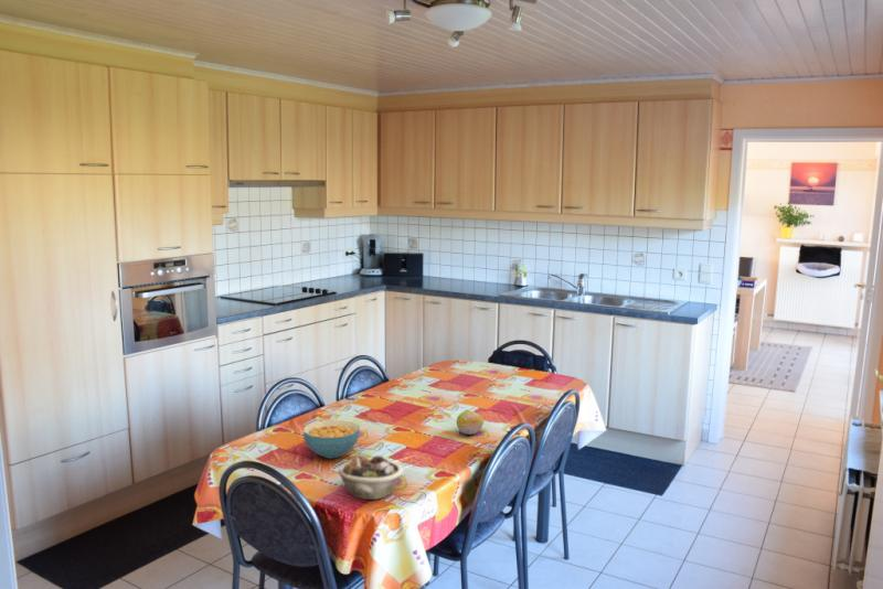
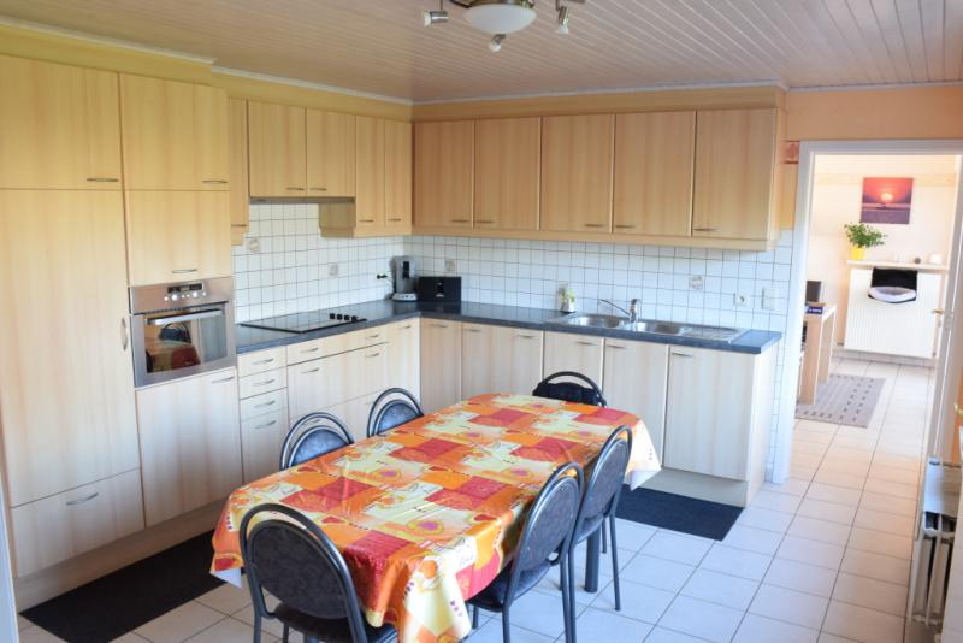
- succulent planter (371, 474)
- cereal bowl (331, 441)
- fruit (469, 421)
